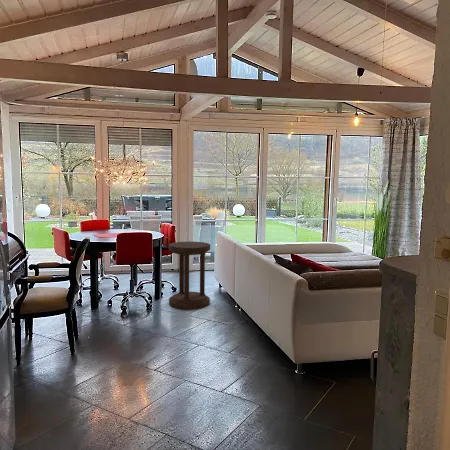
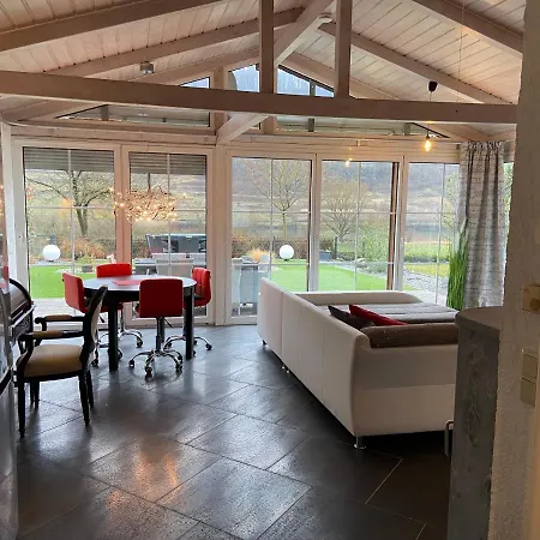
- side table (188, 274)
